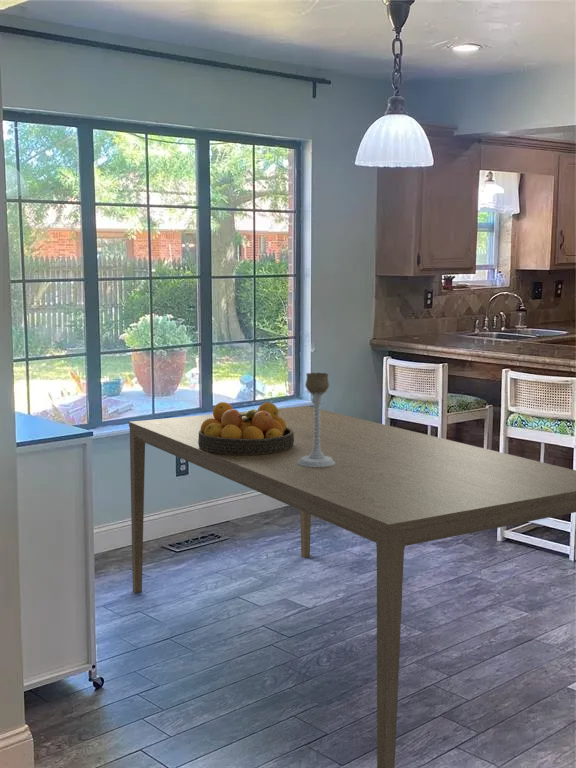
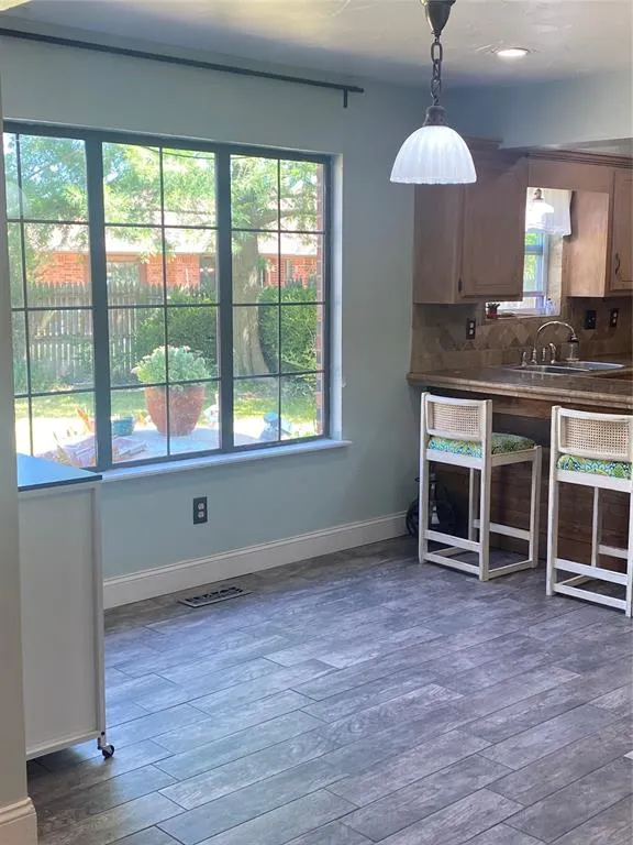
- candle holder (316, 418)
- dining table (343, 528)
- fruit bowl (246, 424)
